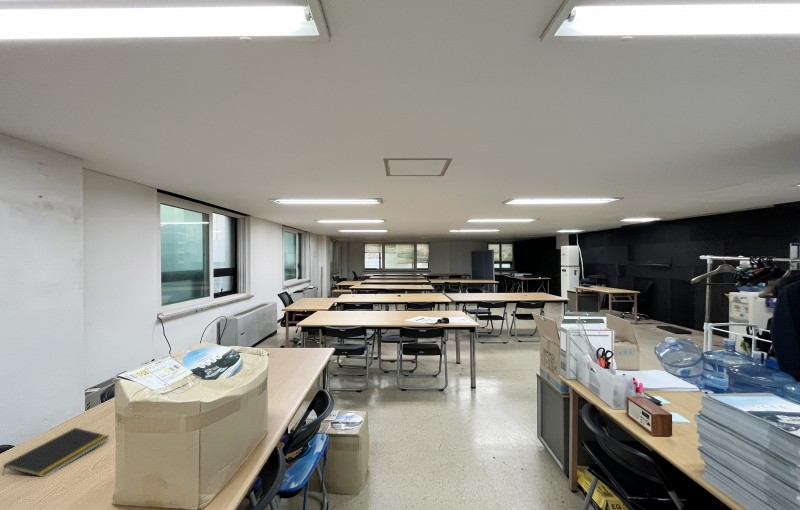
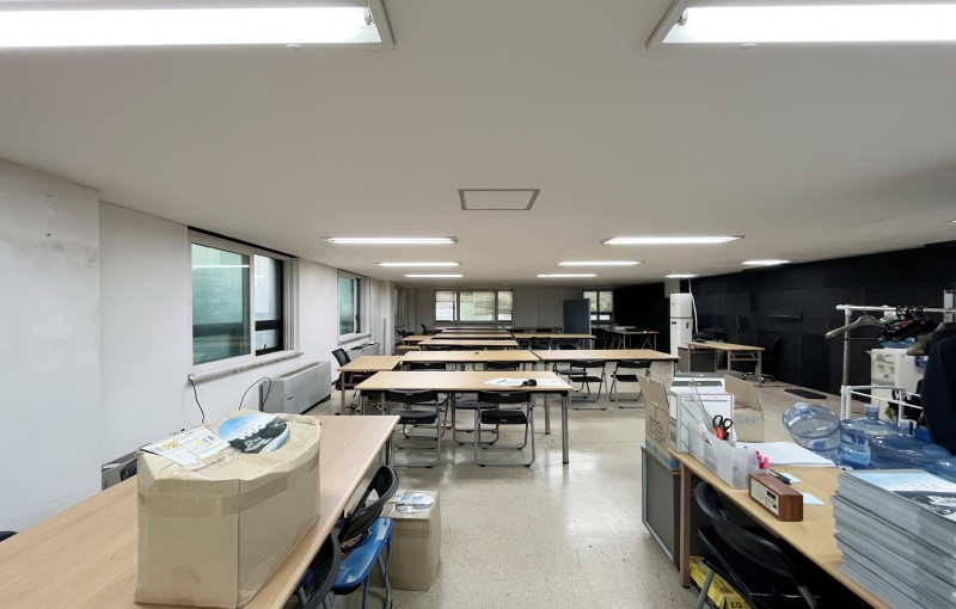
- notepad (61, 450)
